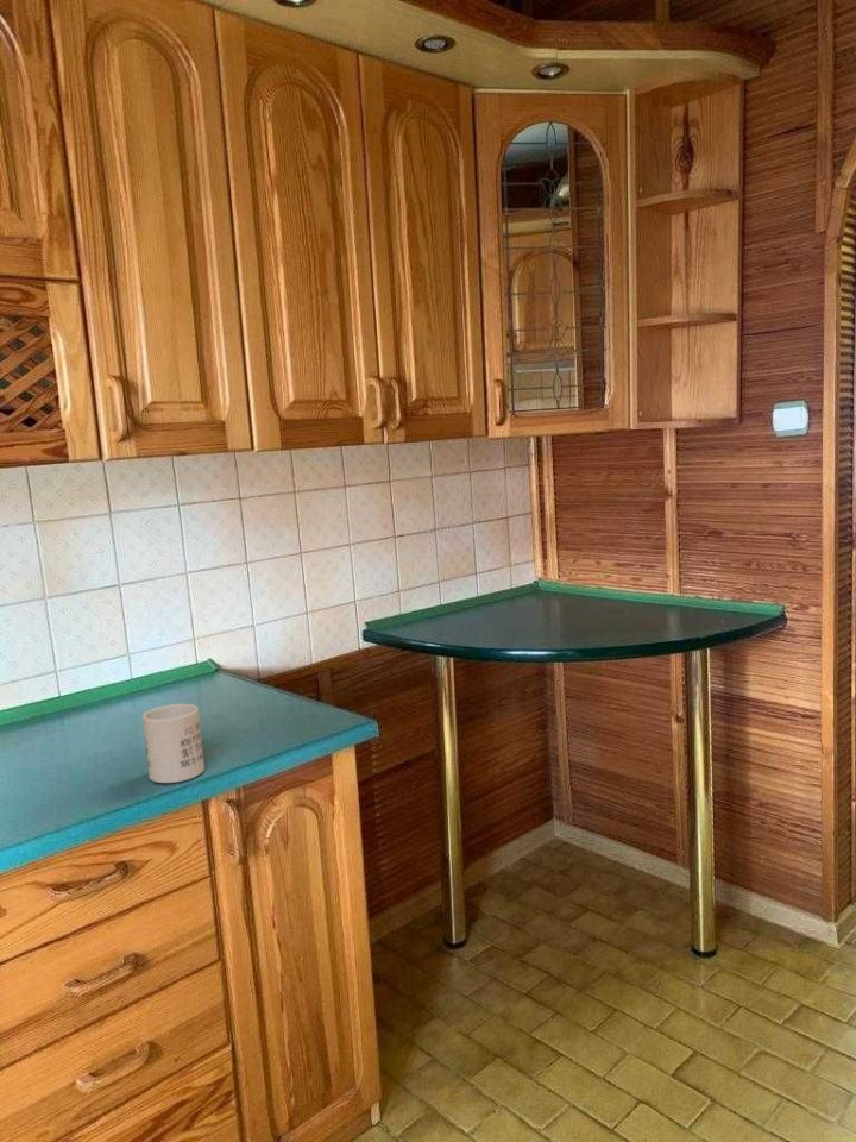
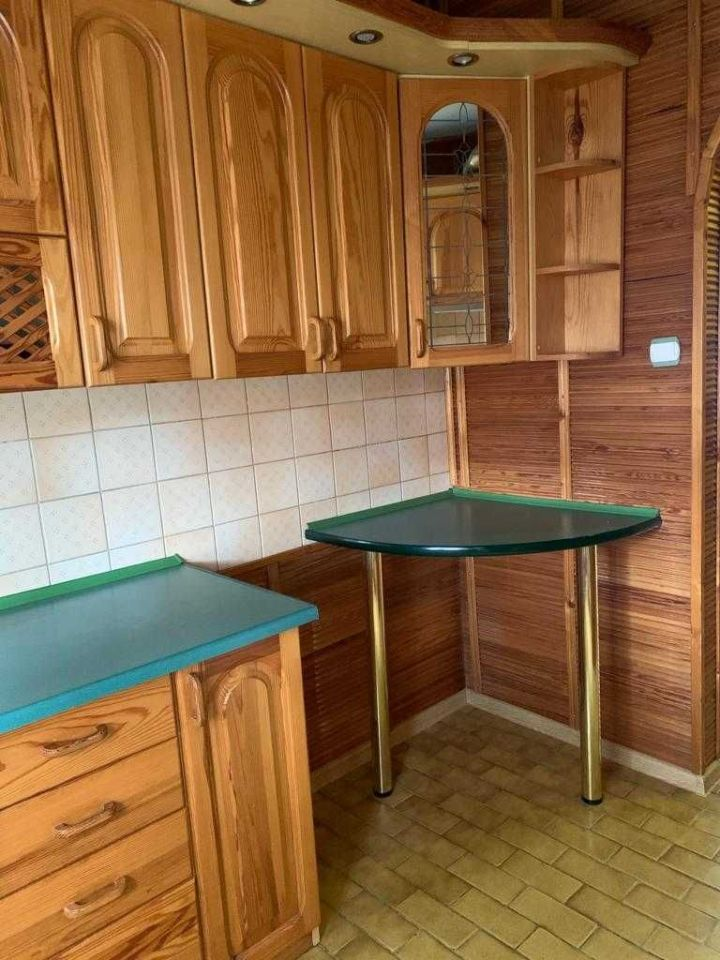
- mug (178, 738)
